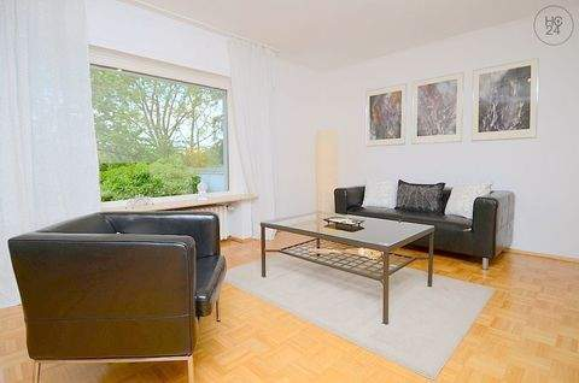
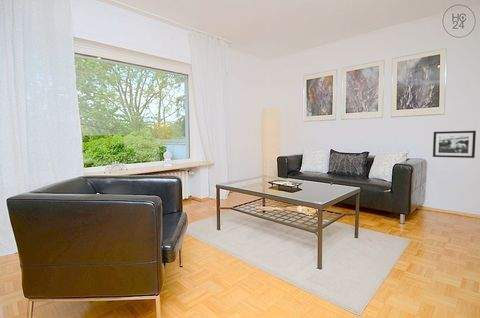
+ picture frame (453, 144)
